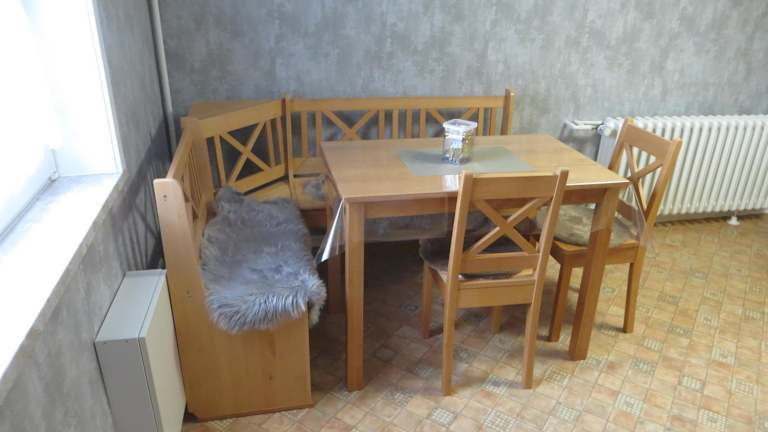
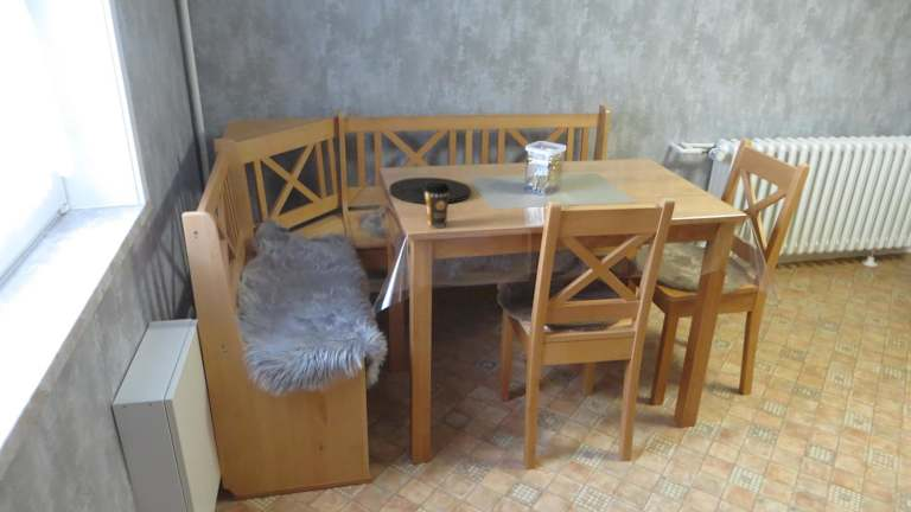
+ plate (425, 185)
+ coffee cup (437, 204)
